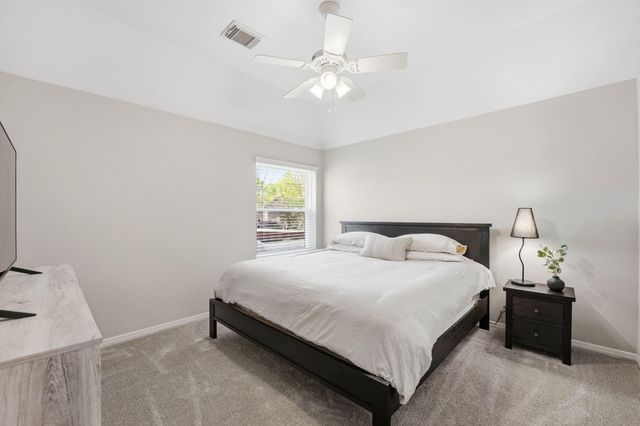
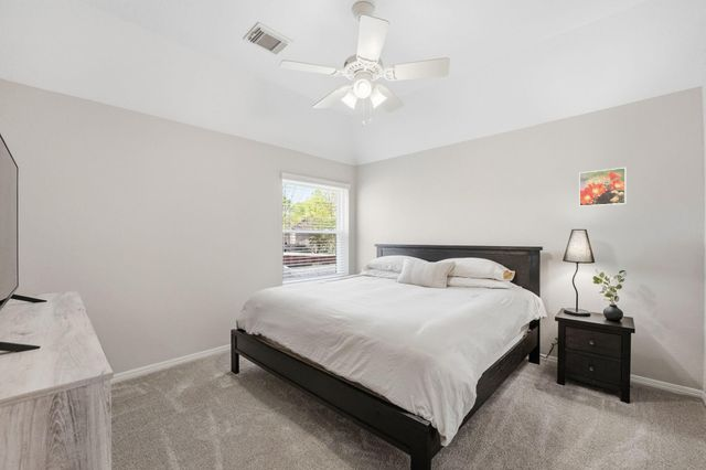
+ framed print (601, 188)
